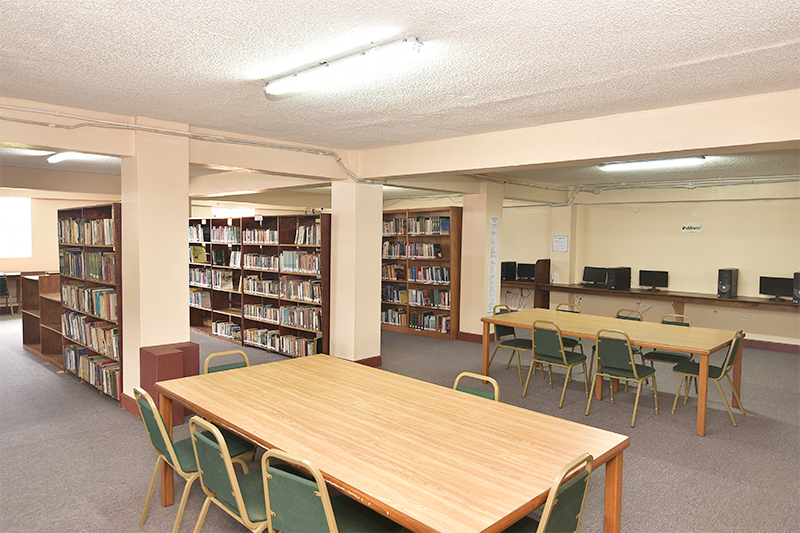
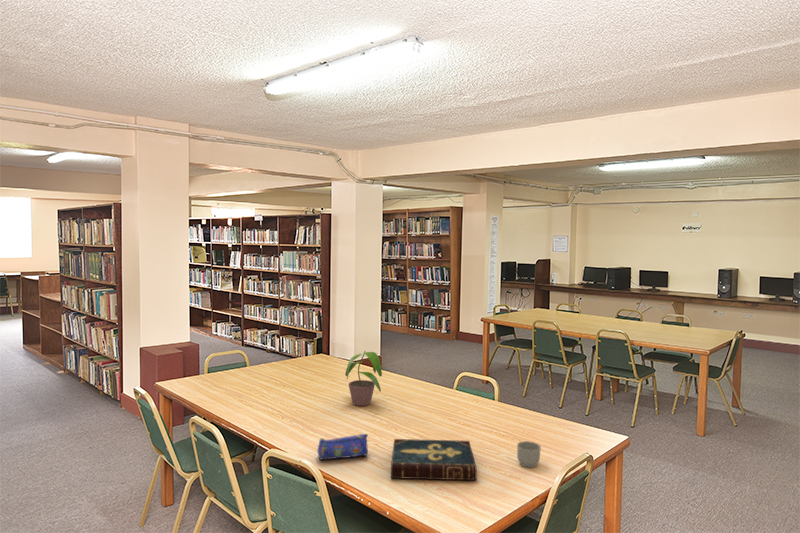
+ book (432, 458)
+ pencil case (343, 446)
+ mug (530, 454)
+ potted plant (364, 374)
